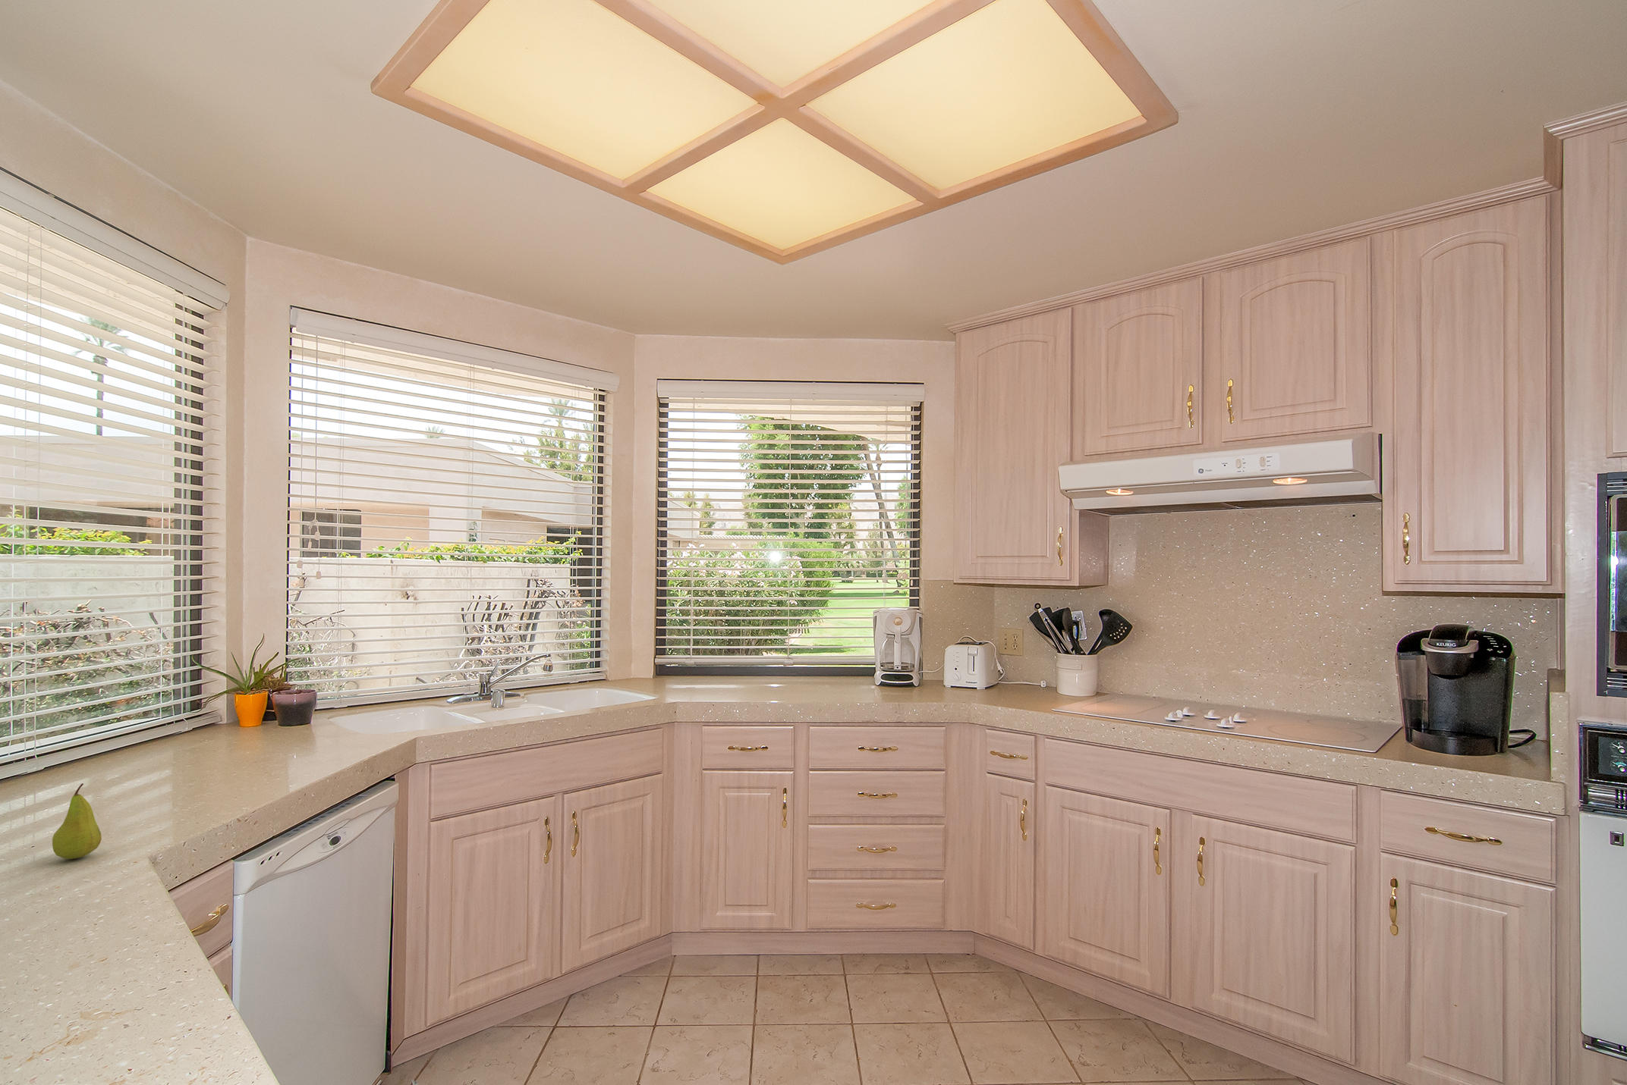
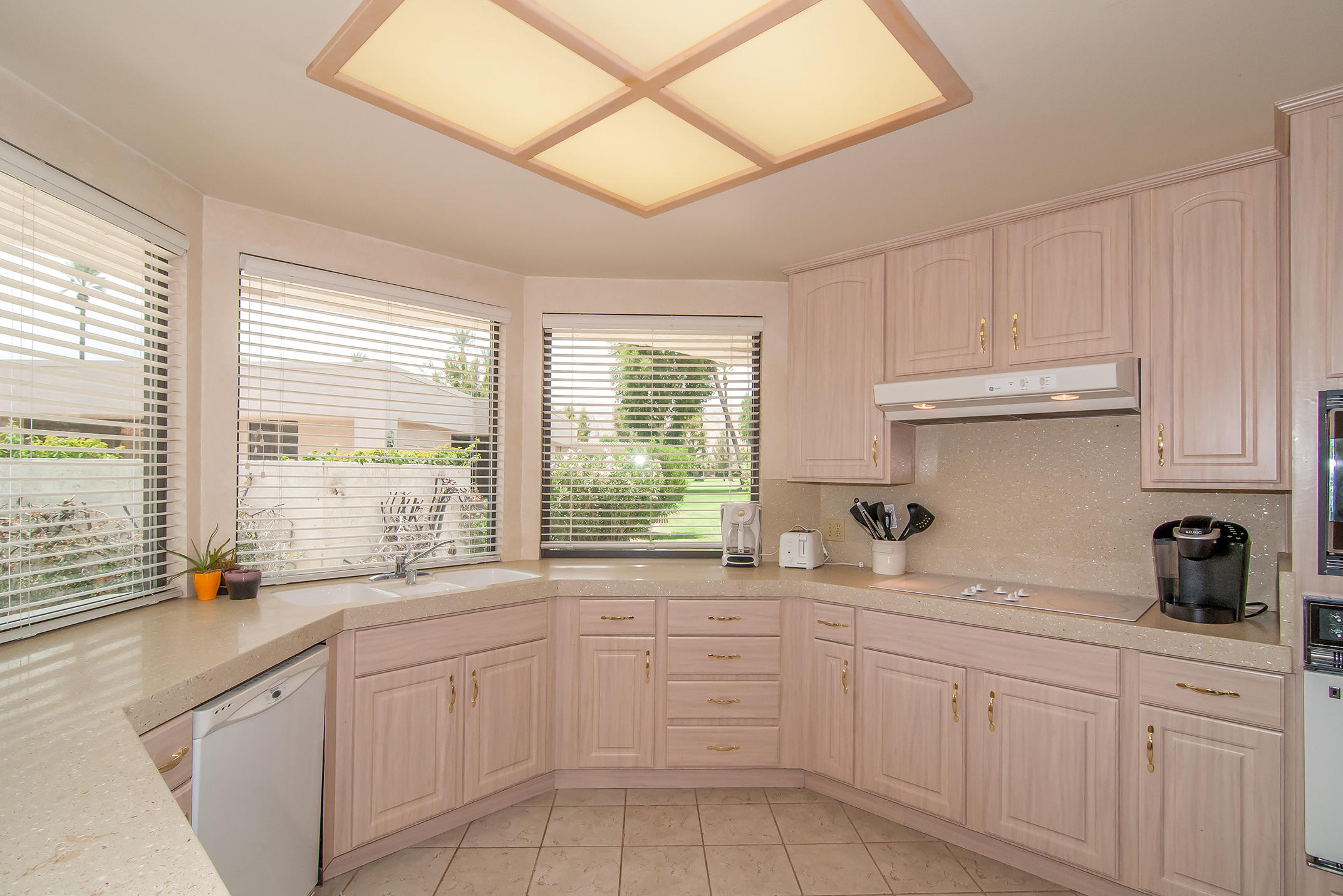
- fruit (76, 820)
